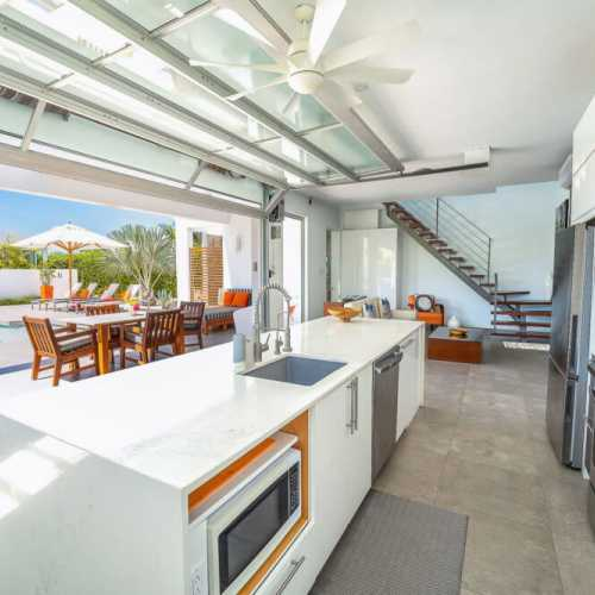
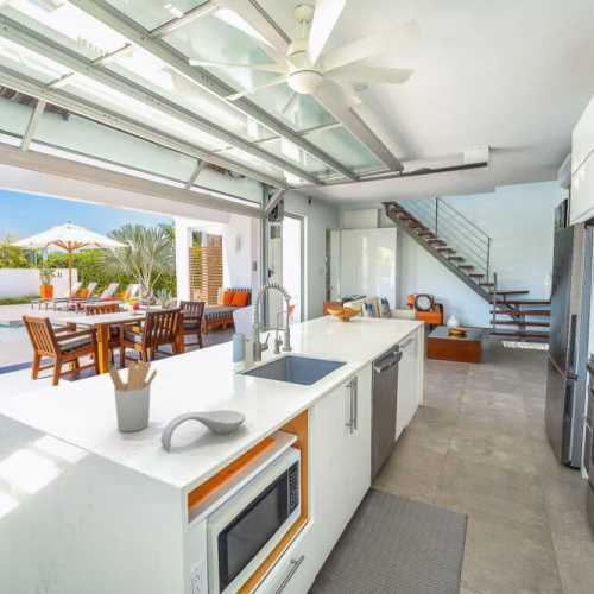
+ utensil holder (134, 393)
+ spoon rest (206, 422)
